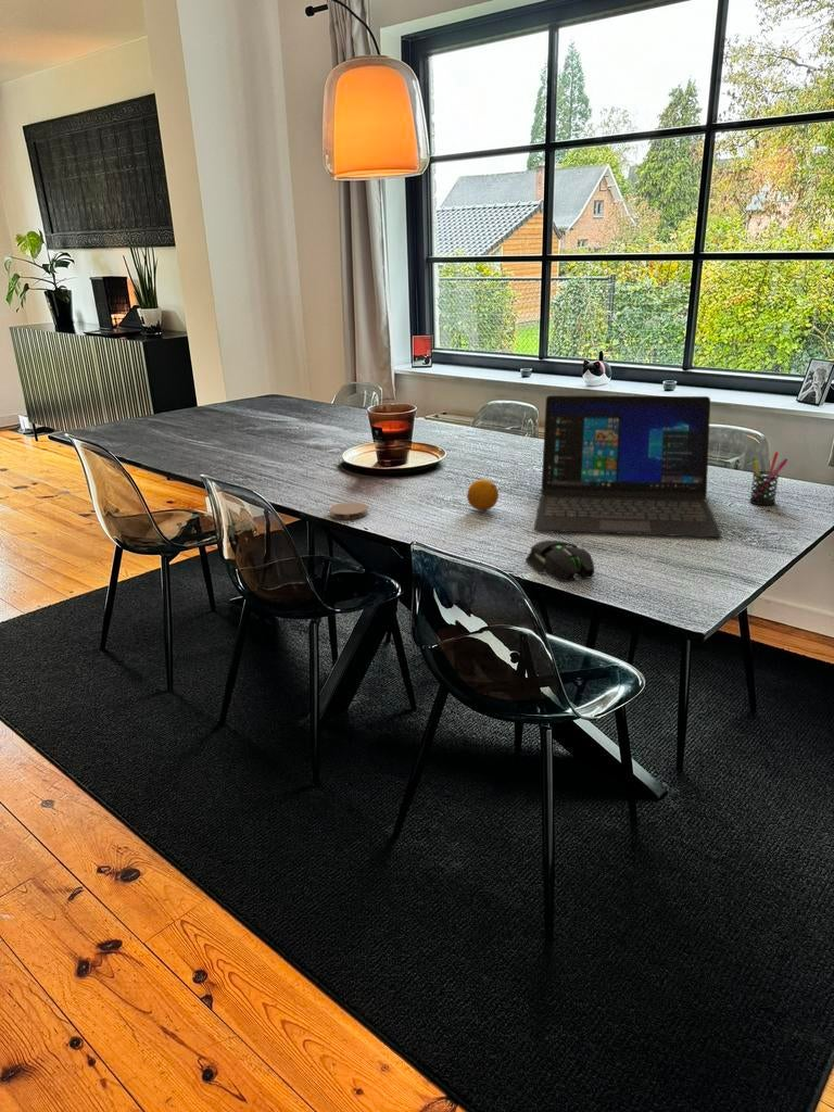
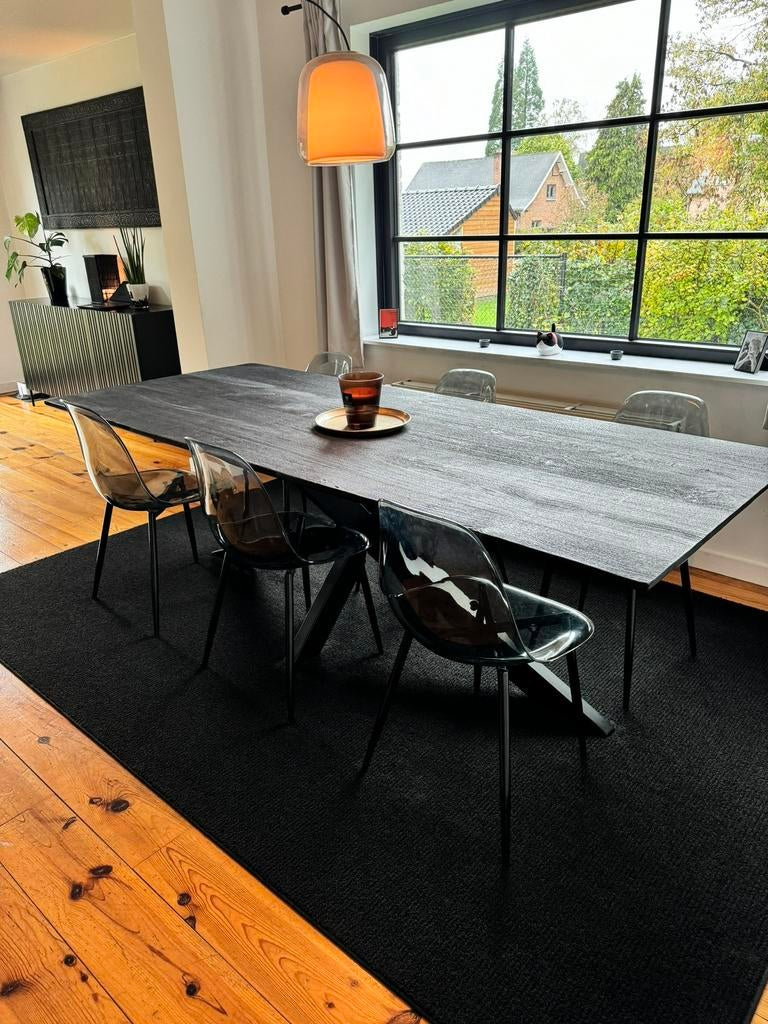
- mouse (561, 557)
- pen holder (763, 477)
- coaster (349, 510)
- laptop (626, 459)
- fruit (482, 494)
